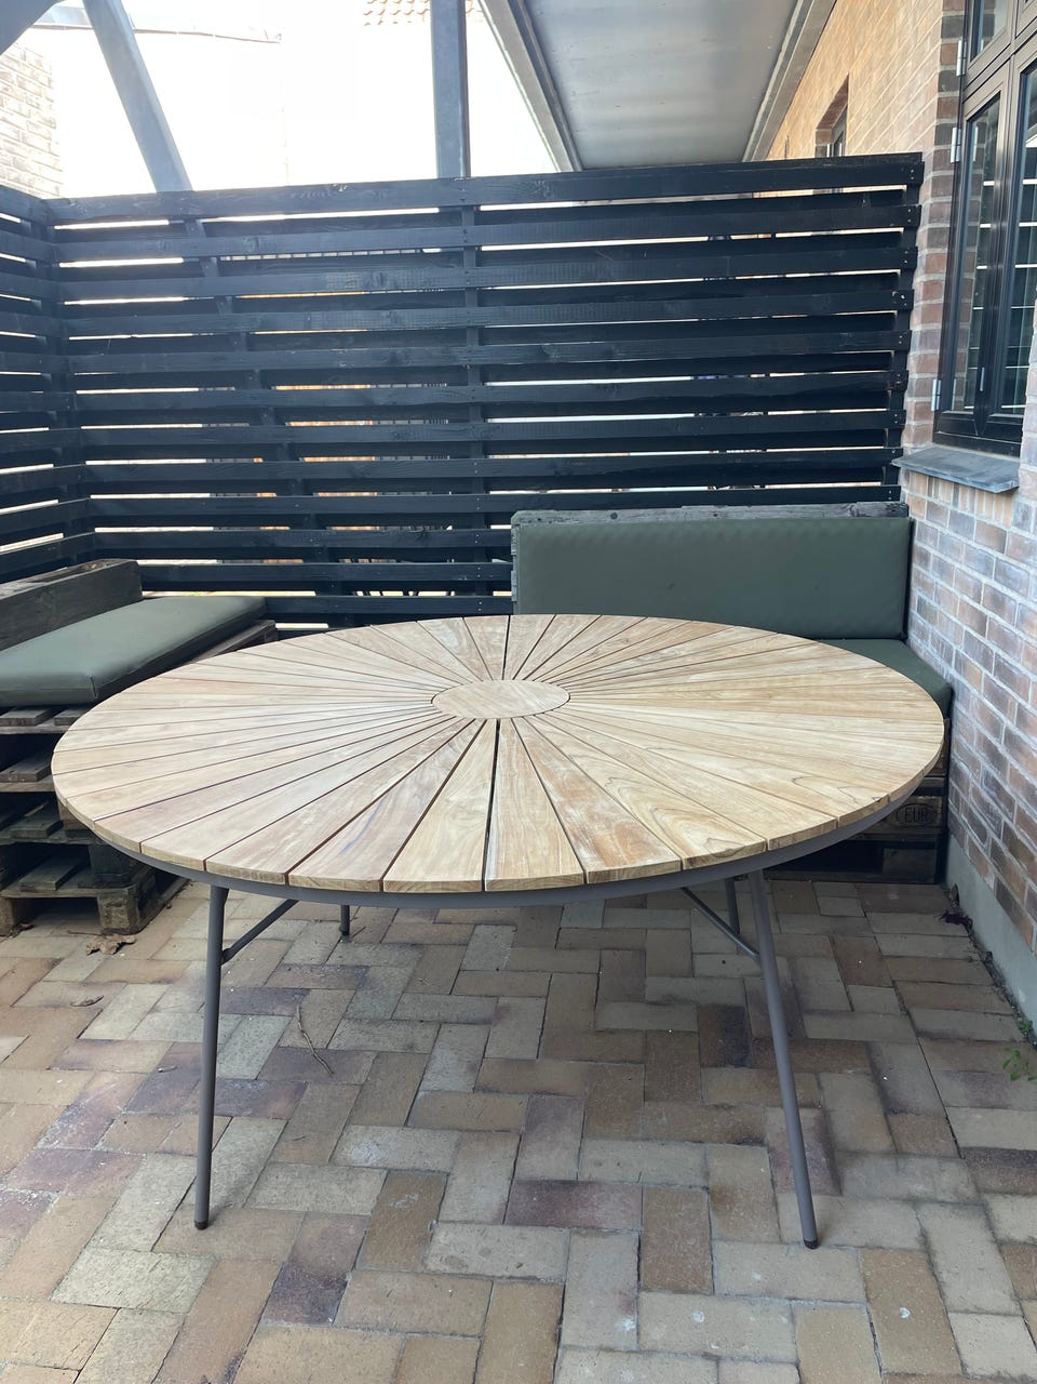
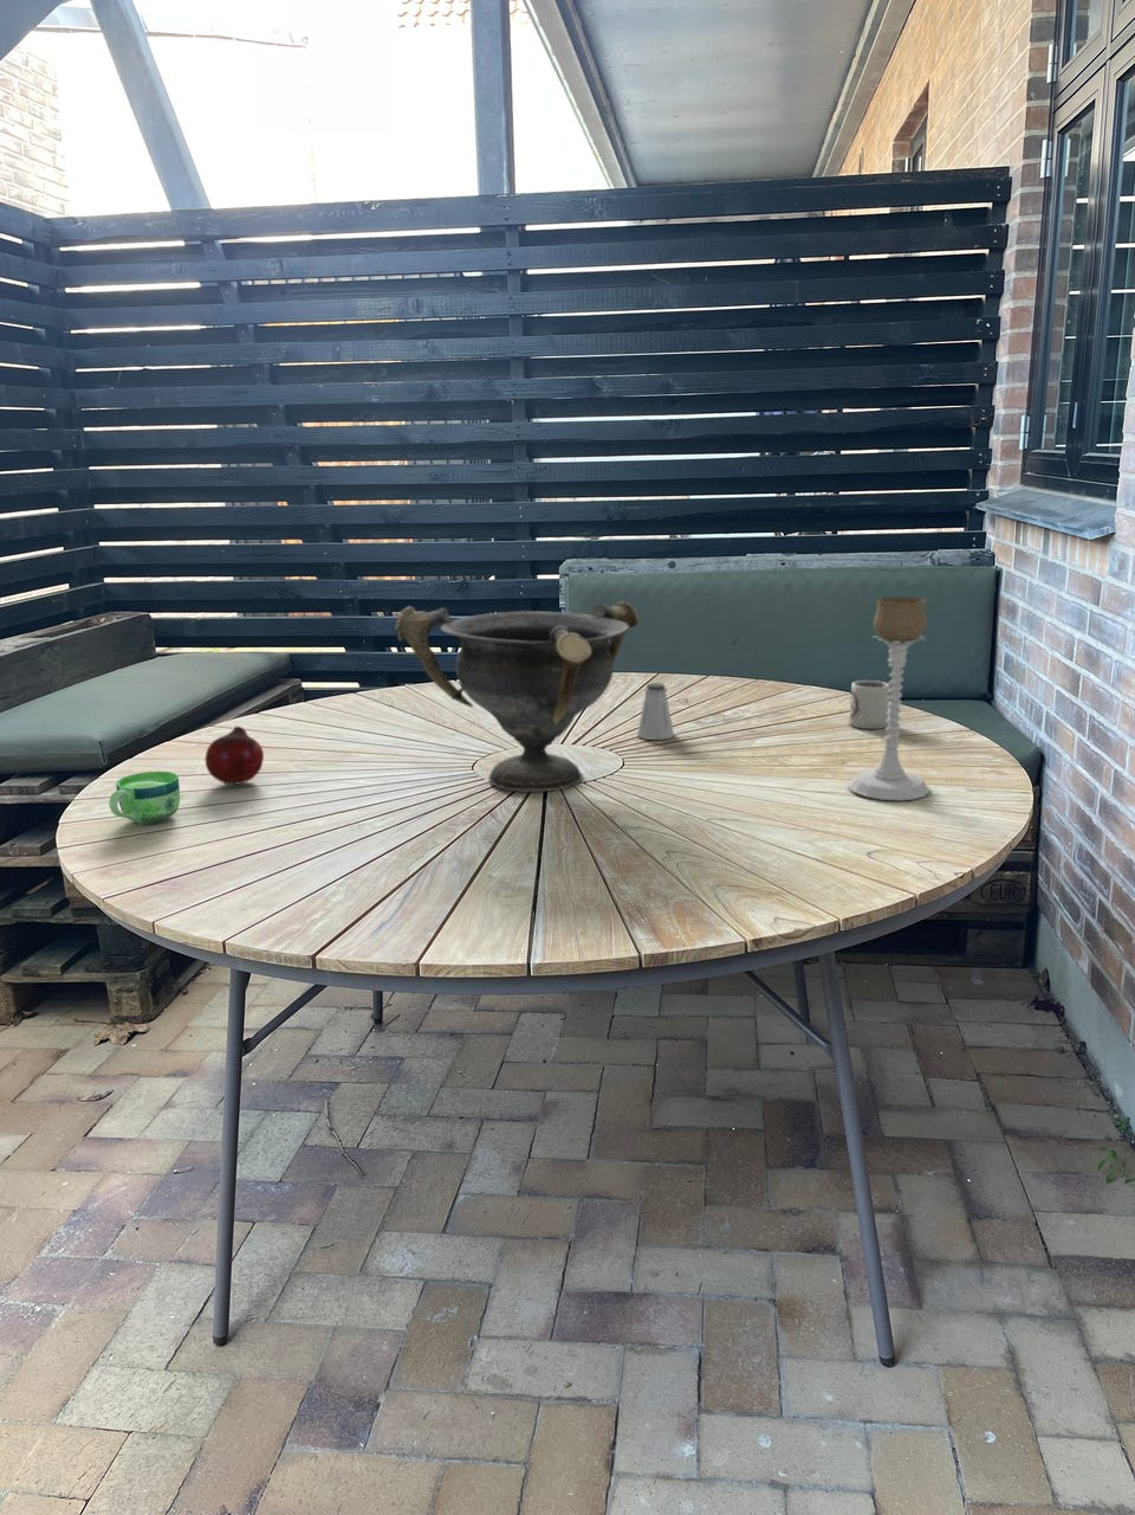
+ saltshaker (655, 709)
+ fruit (234, 755)
+ decorative bowl (522, 691)
+ cup (868, 703)
+ cup (144, 802)
+ candle holder (894, 695)
